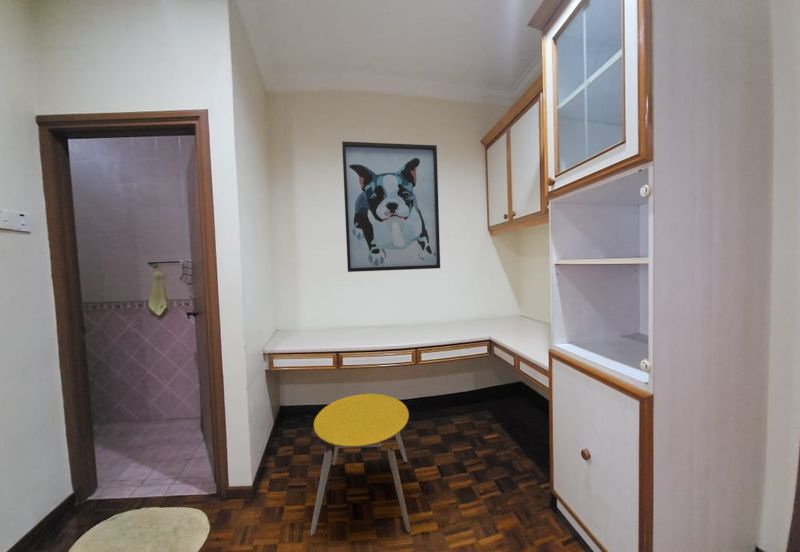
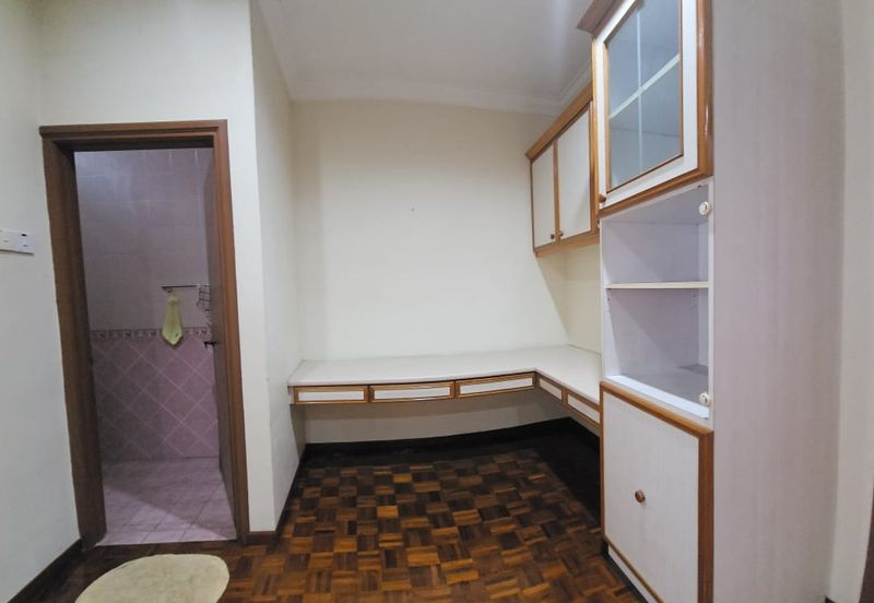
- wall art (392, 207)
- stool (364, 446)
